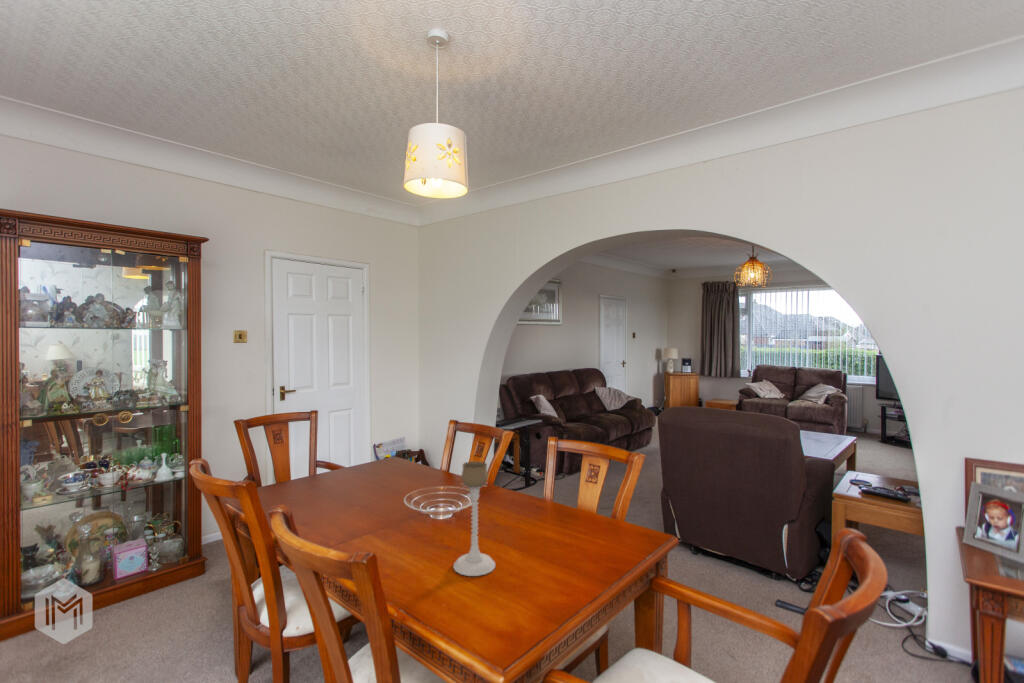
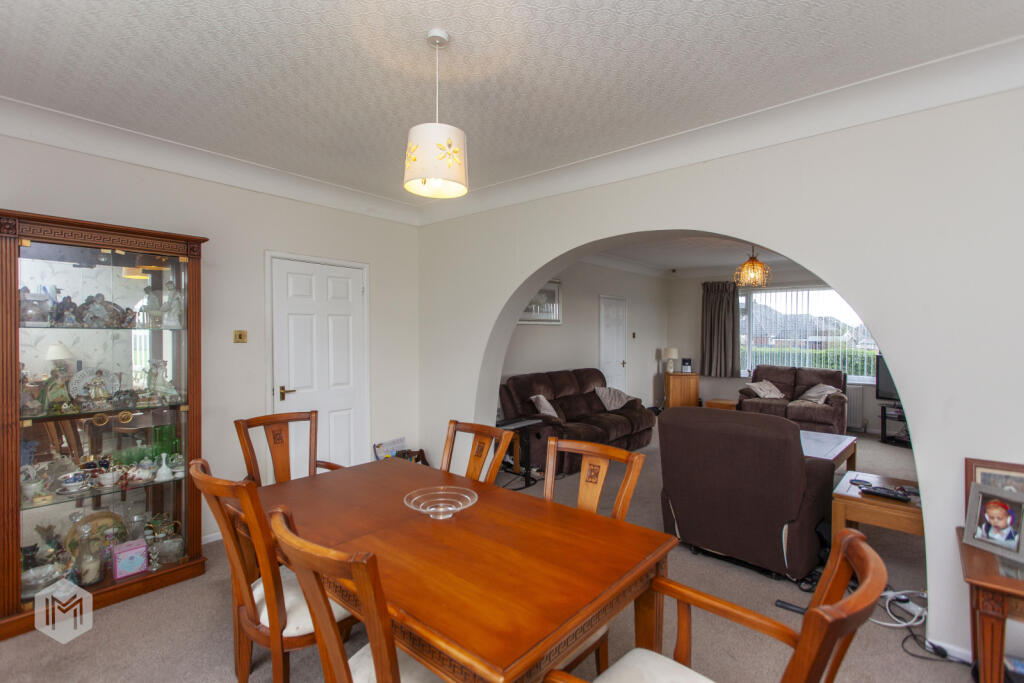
- candle holder (474, 515)
